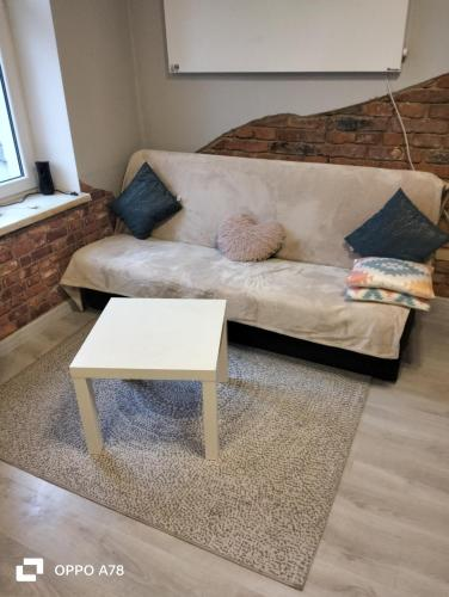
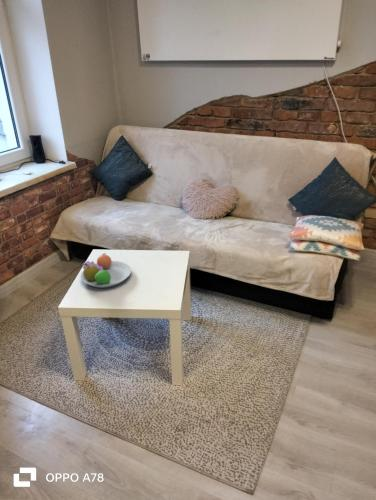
+ fruit bowl (104, 269)
